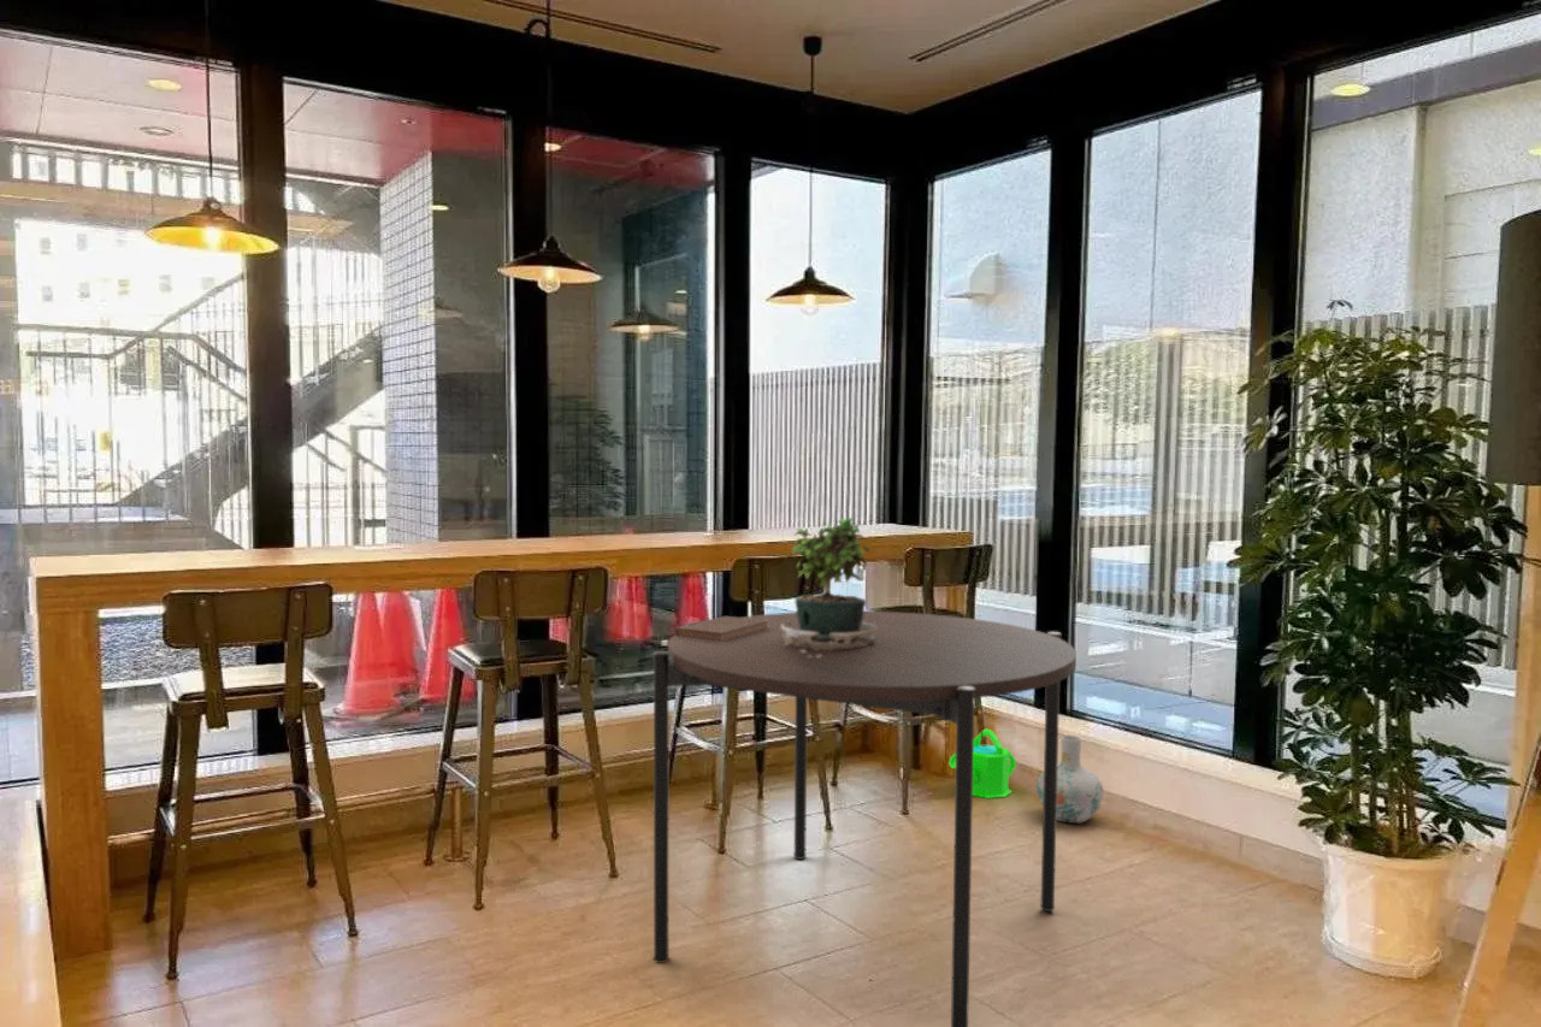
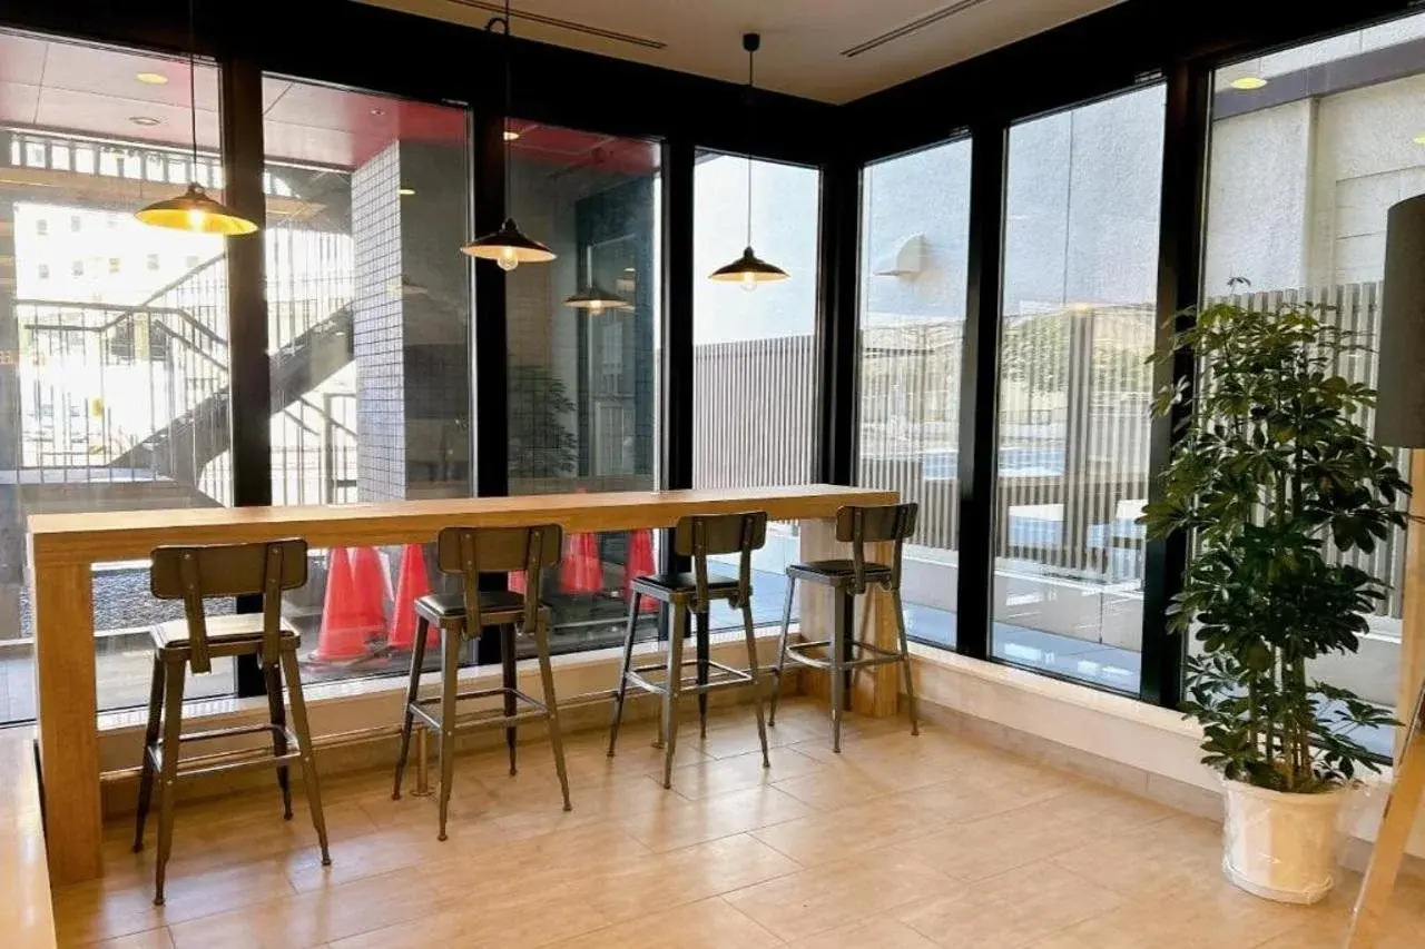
- potted plant (831, 579)
- watering can (984, 760)
- vase (1069, 778)
- book (722, 627)
- dining table (805, 789)
